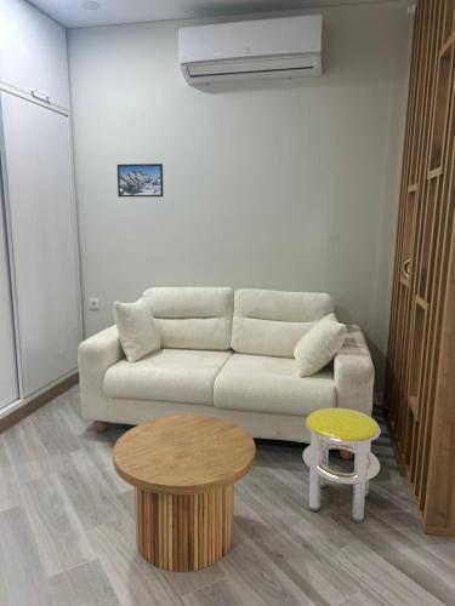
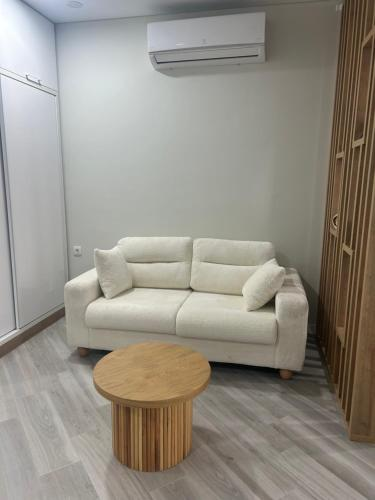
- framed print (140, 181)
- stool (340, 448)
